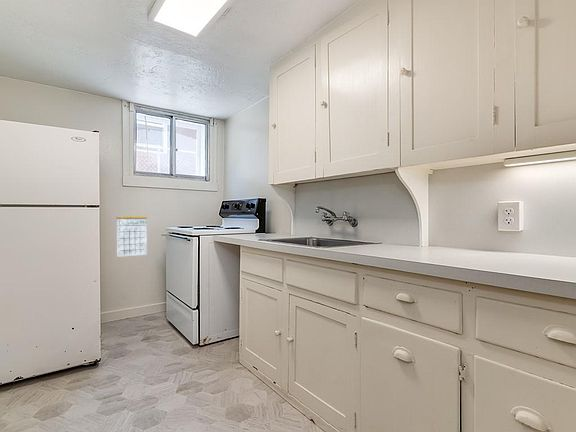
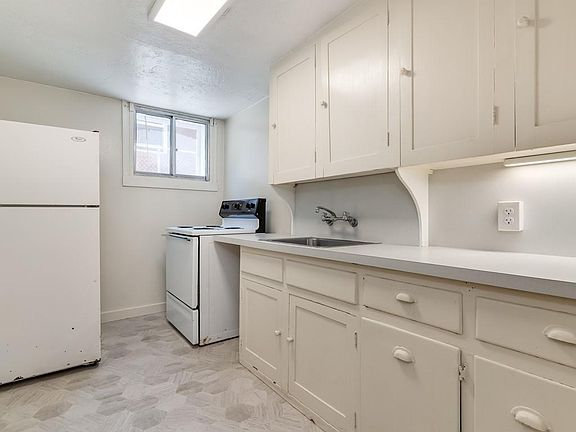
- calendar (132, 231)
